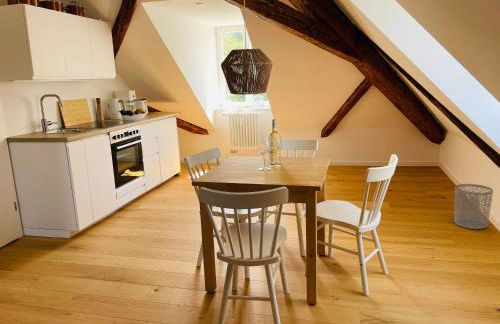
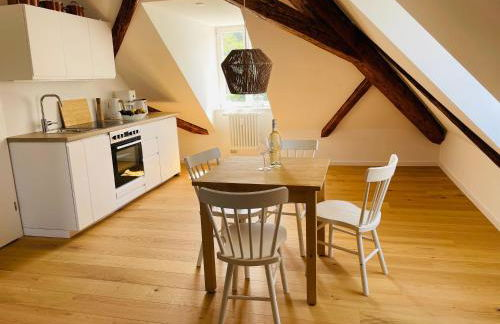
- waste bin (472, 206)
